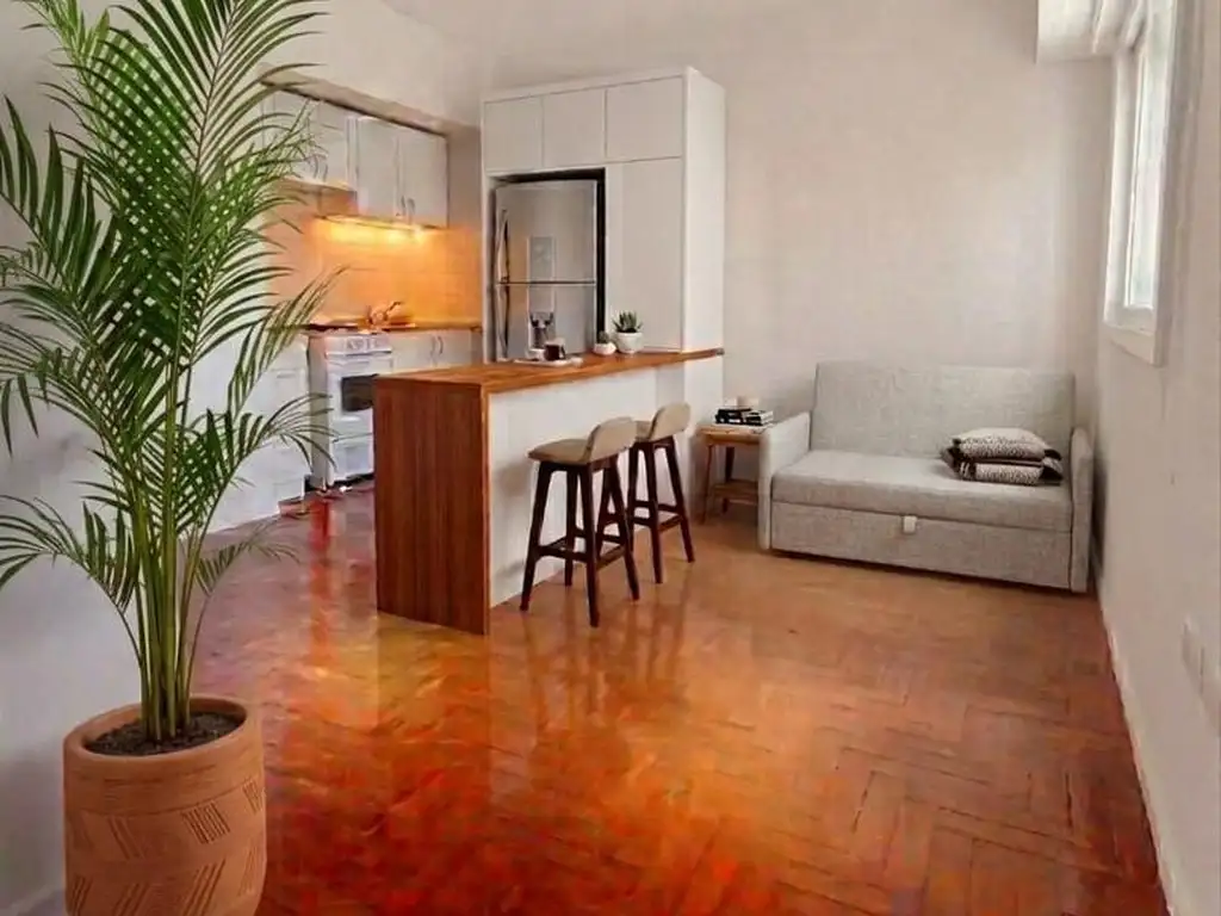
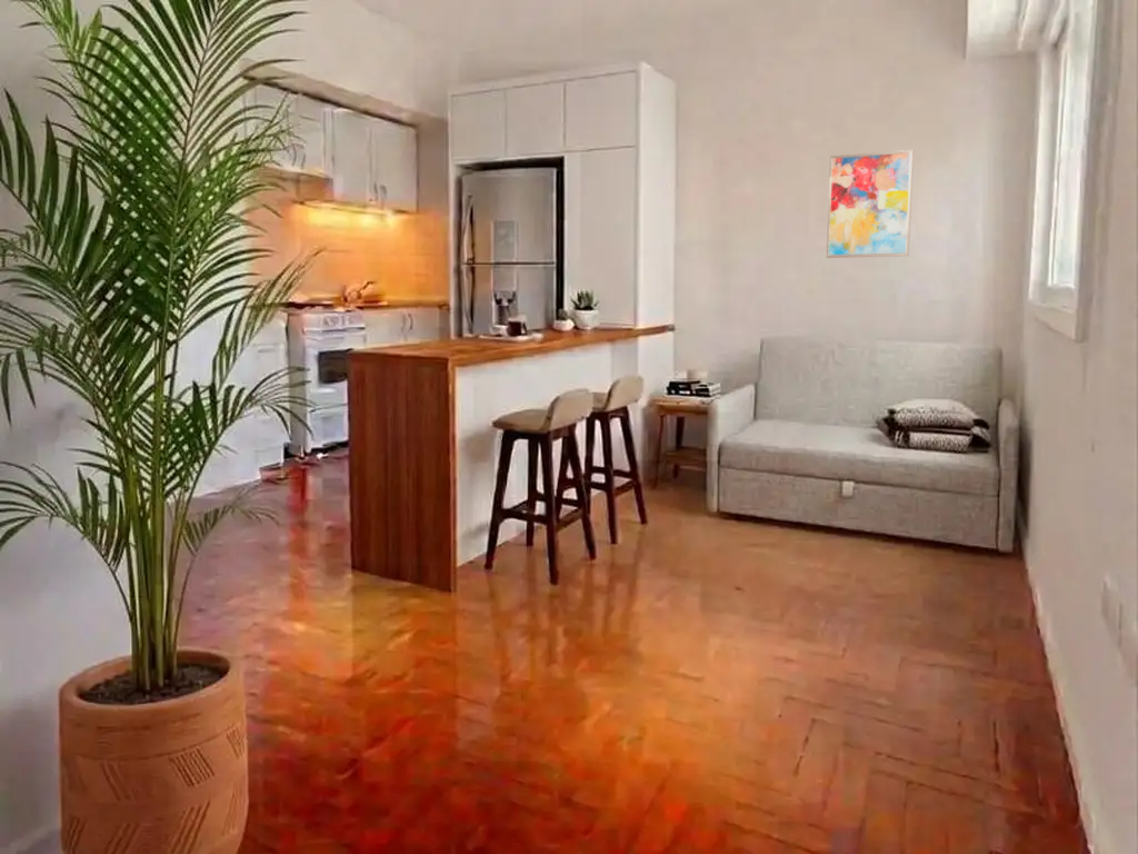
+ wall art (868, 205)
